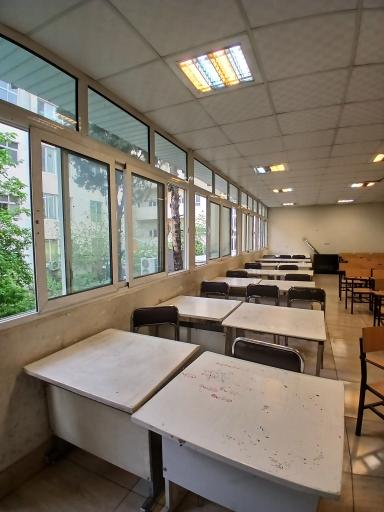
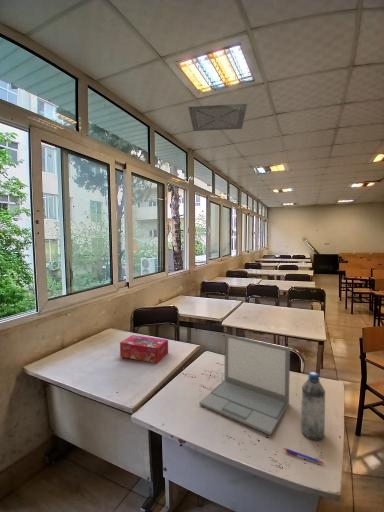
+ ceiling vent (217, 118)
+ water bottle (313, 403)
+ laptop (244, 376)
+ tissue box (144, 348)
+ pen (303, 455)
